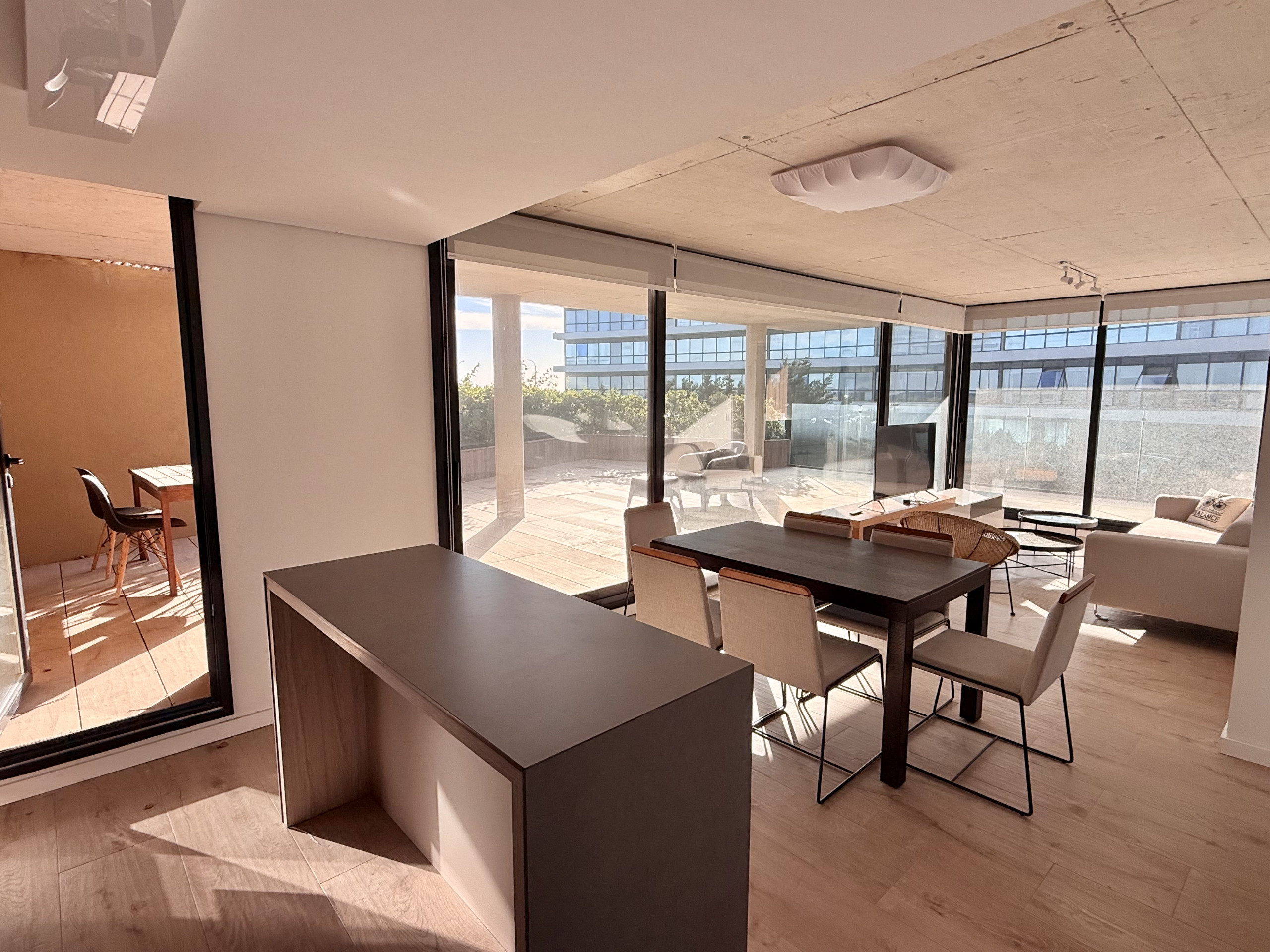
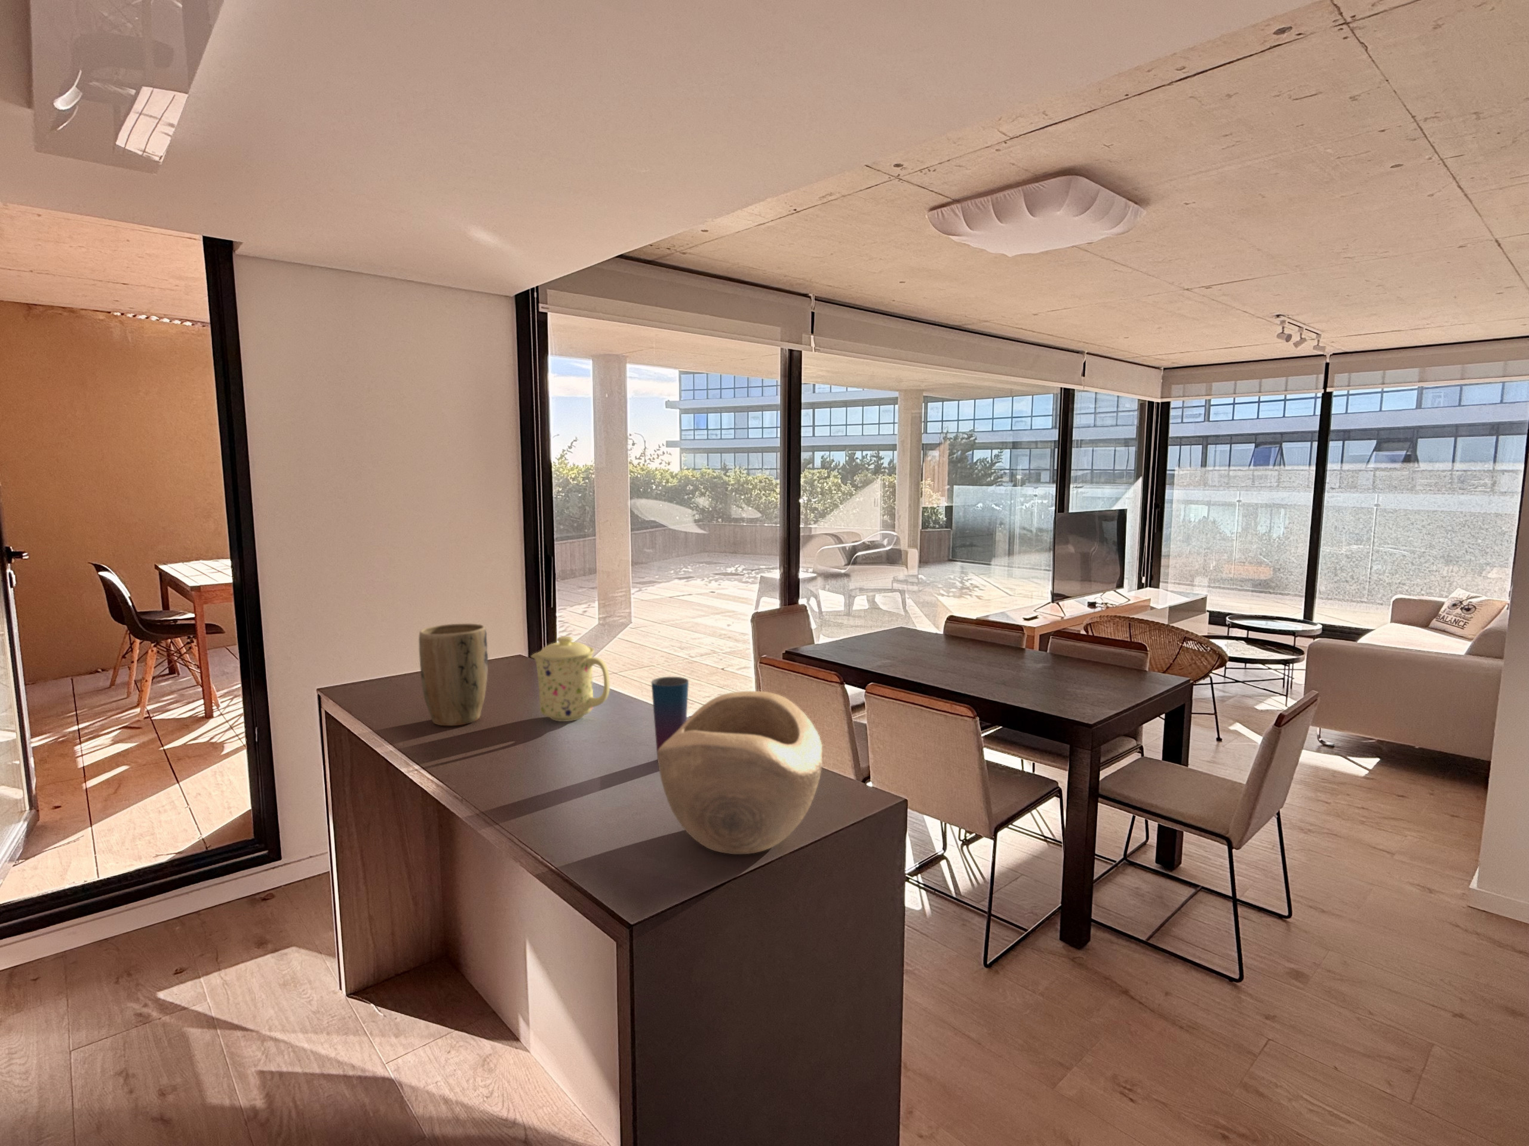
+ mug (569, 678)
+ decorative bowl (742, 773)
+ cup (671, 720)
+ plant pot (455, 674)
